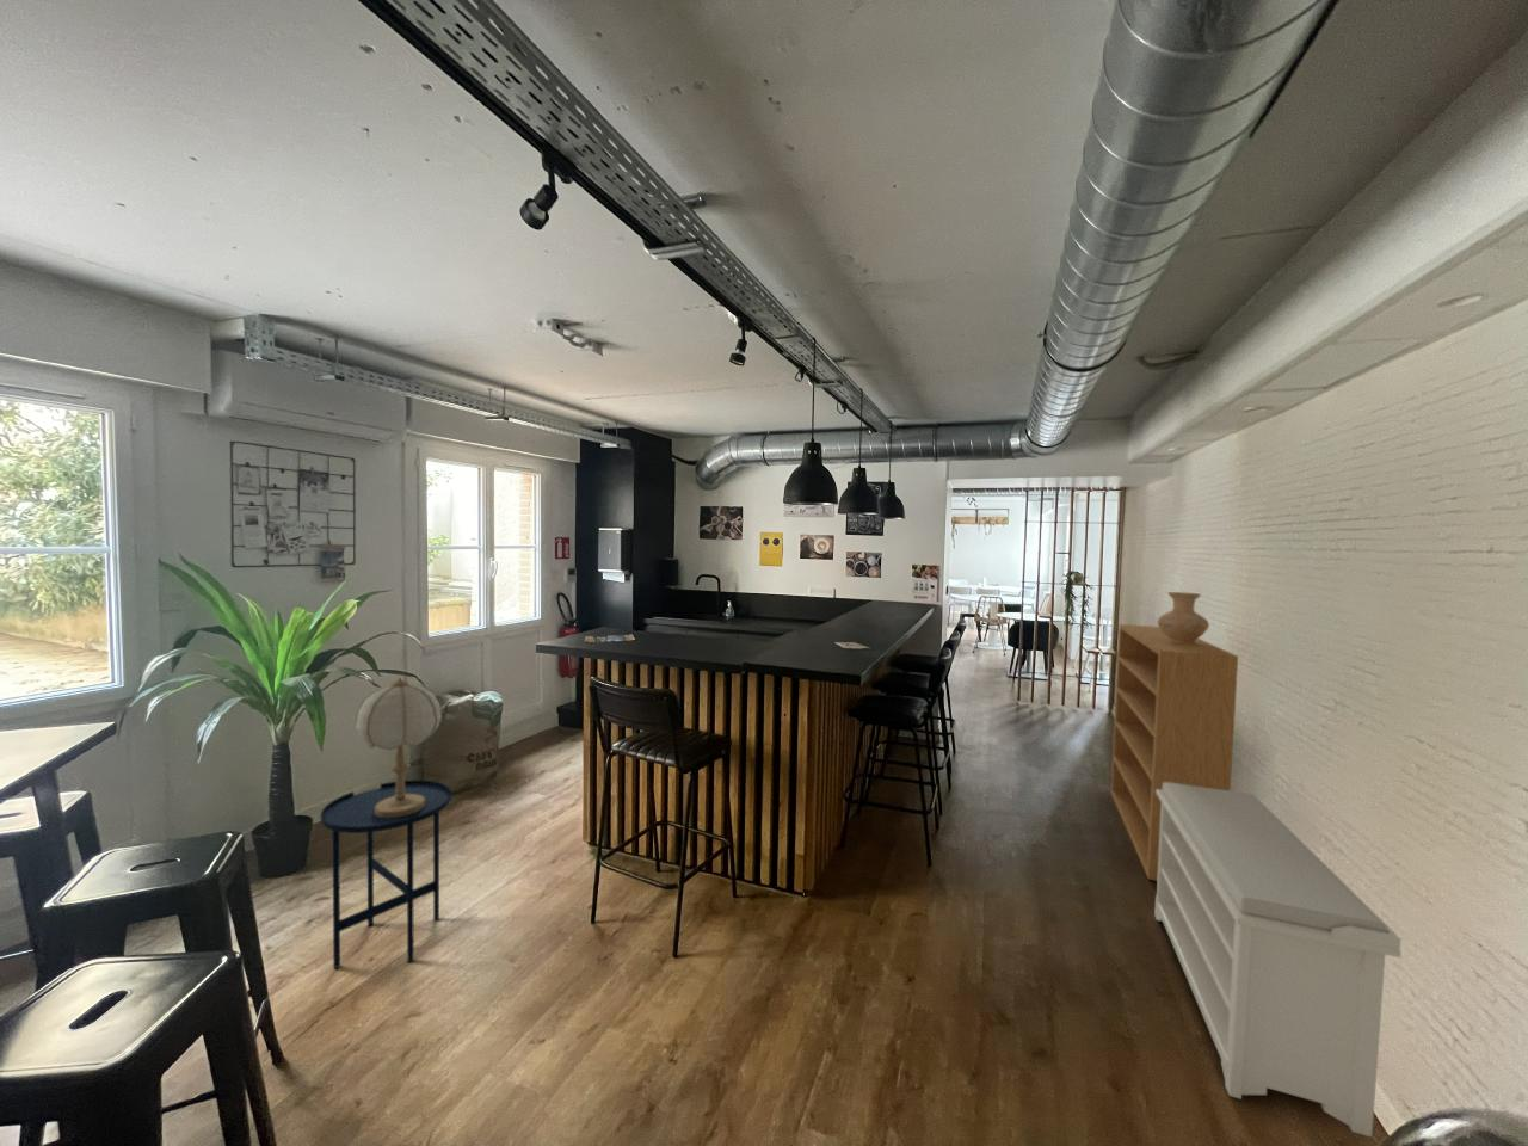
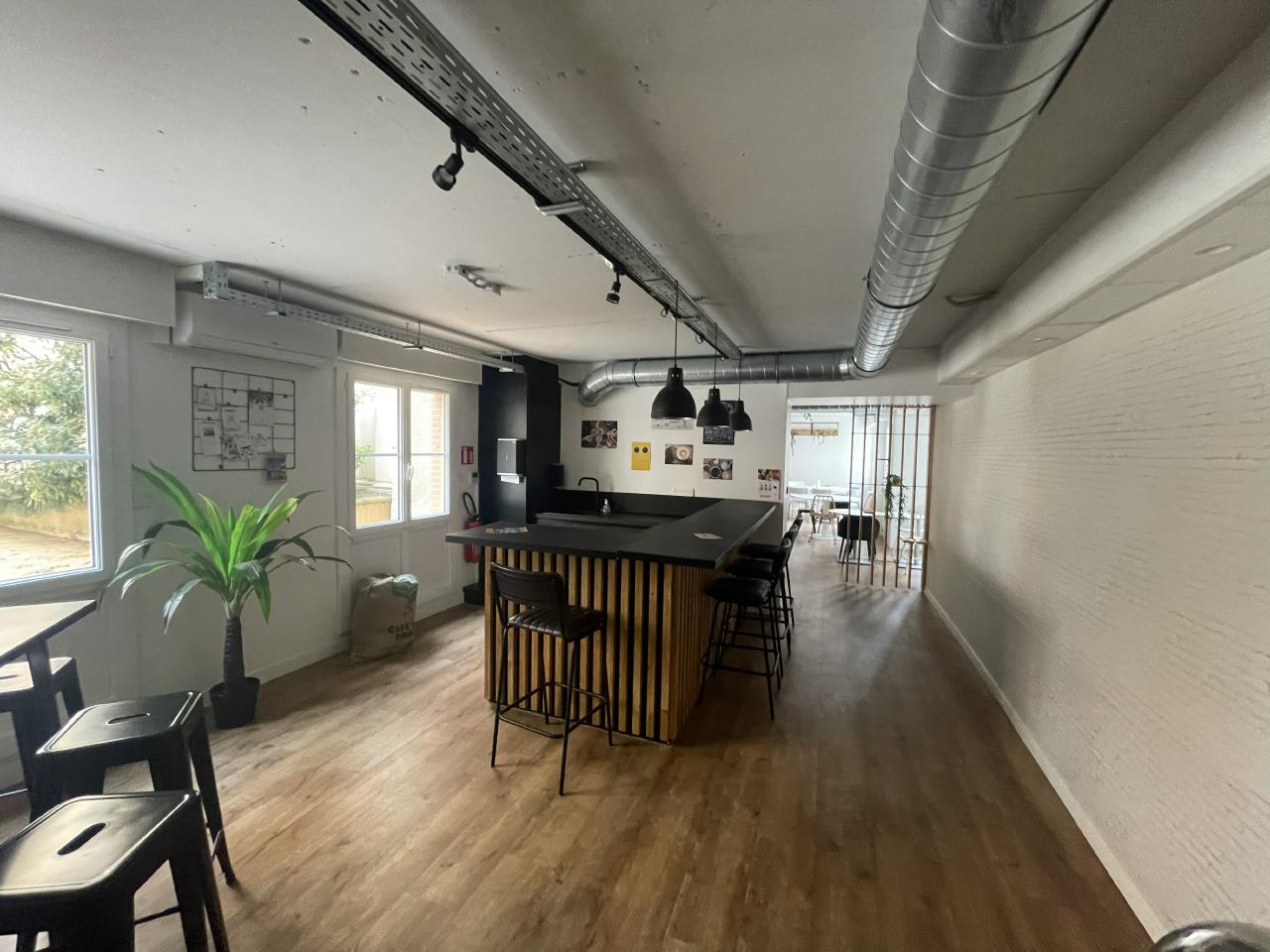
- bench (1243, 920)
- table lamp (399, 743)
- vase (1183, 618)
- bookcase (1162, 737)
- side table (389, 872)
